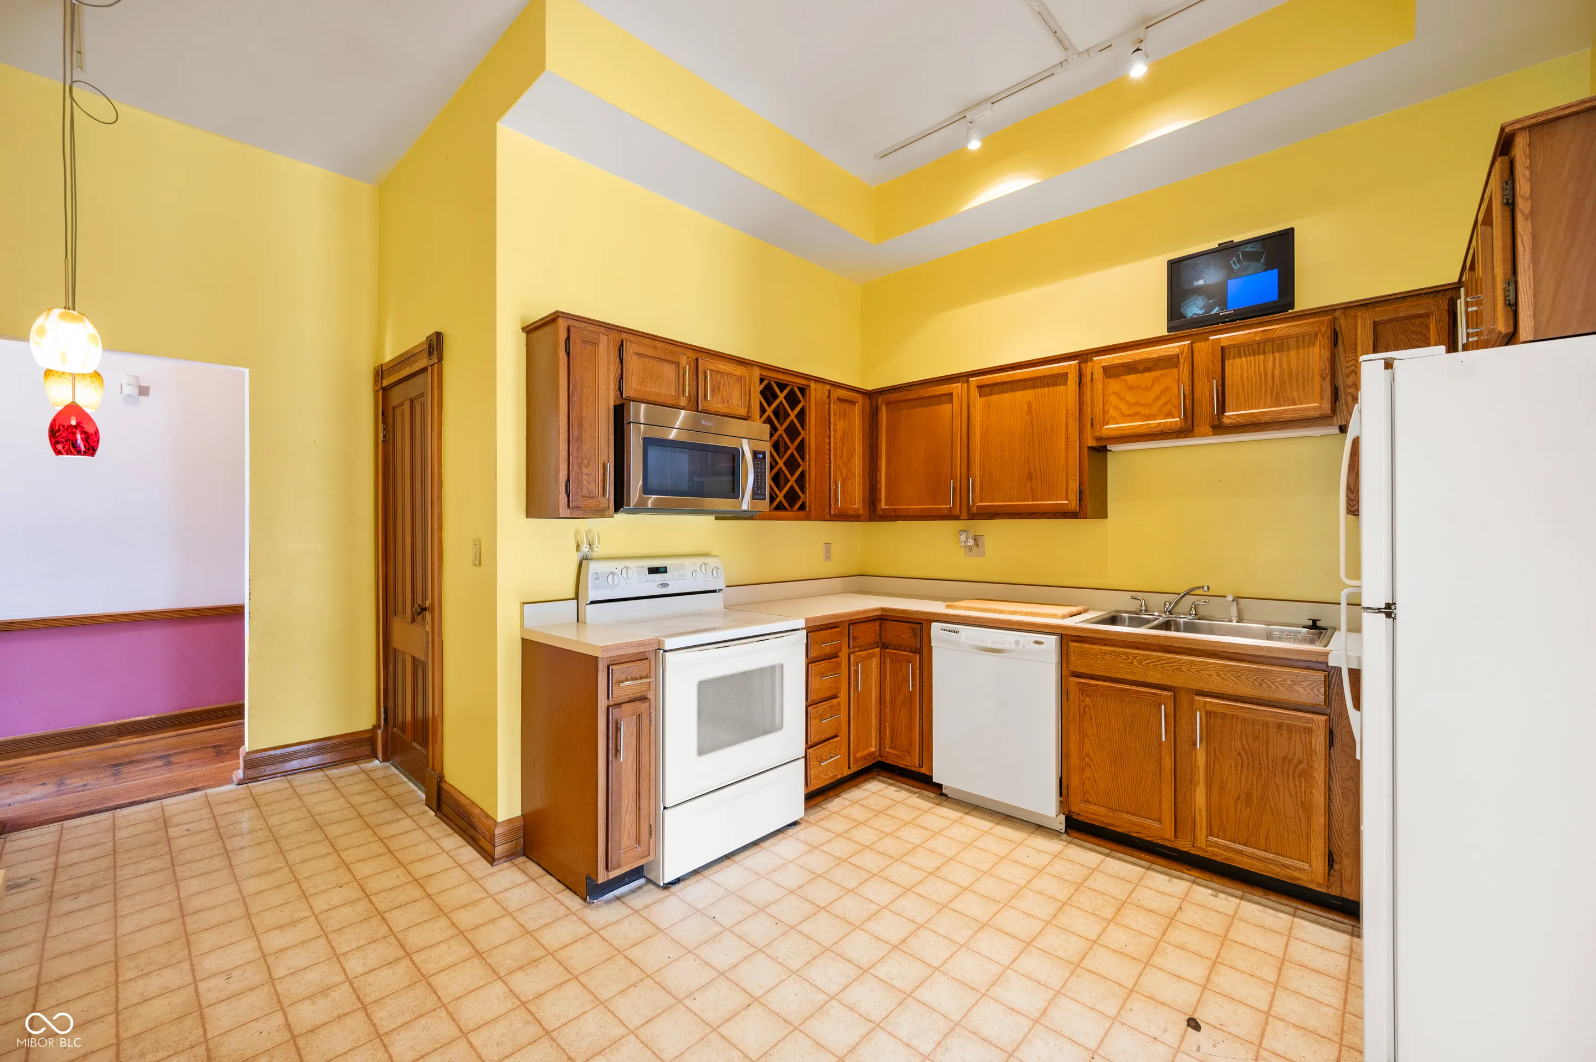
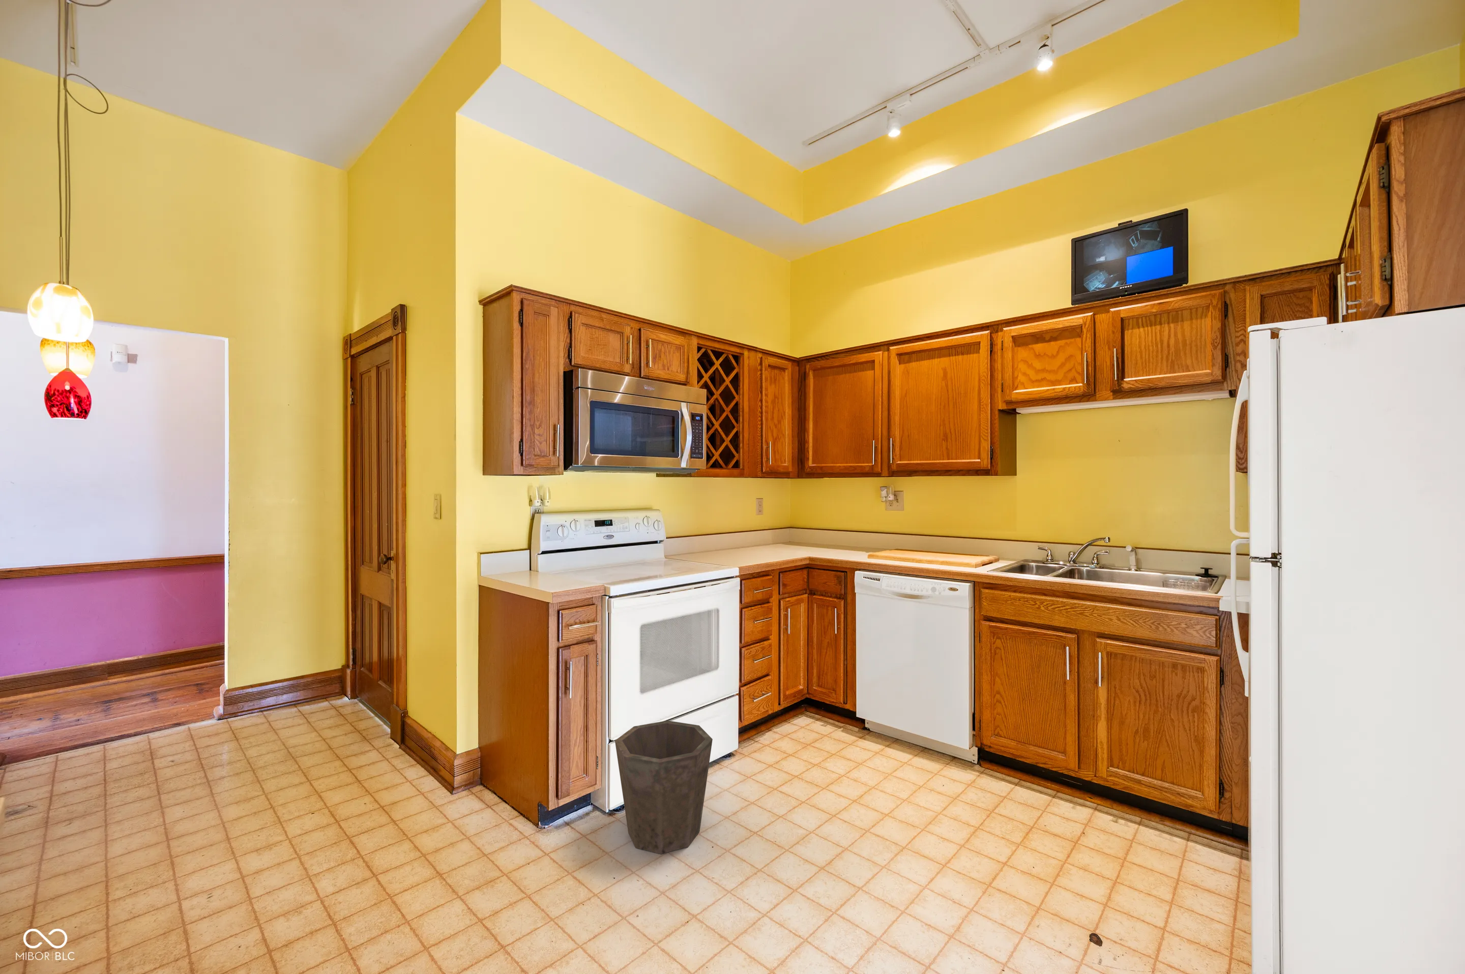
+ waste bin (663, 786)
